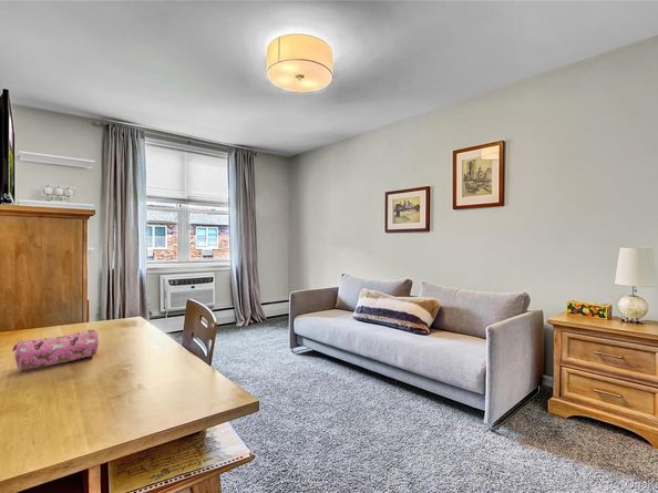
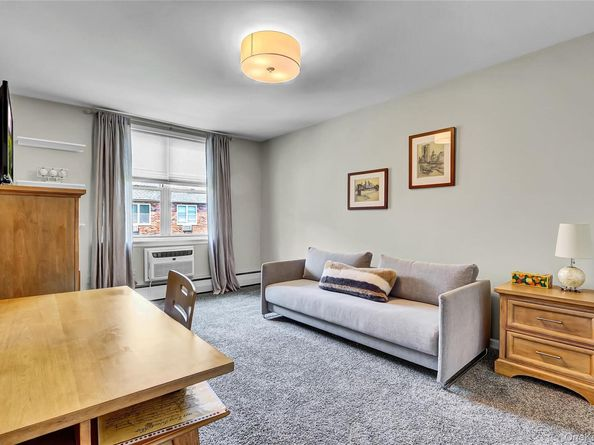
- pencil case (58, 348)
